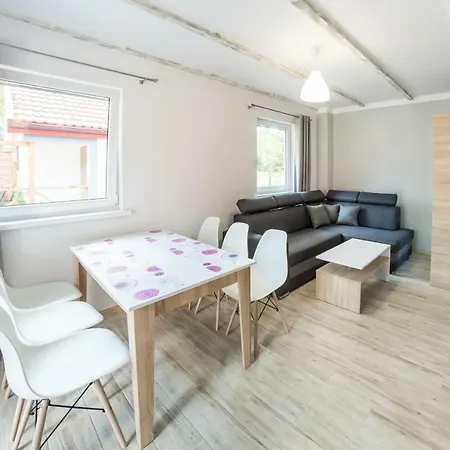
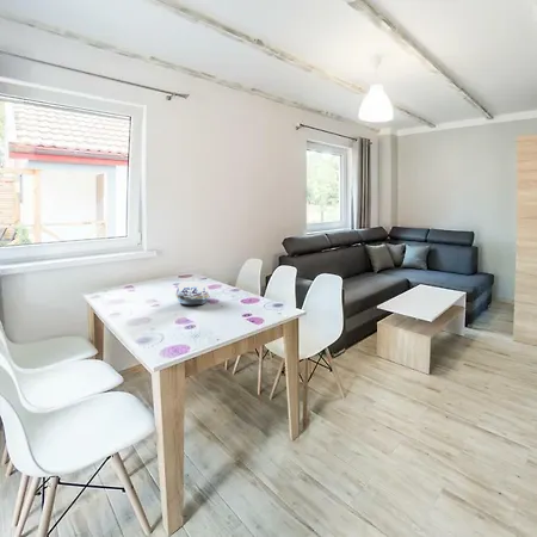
+ decorative bowl (192, 292)
